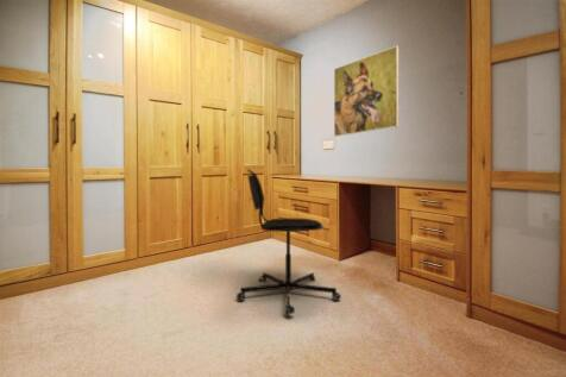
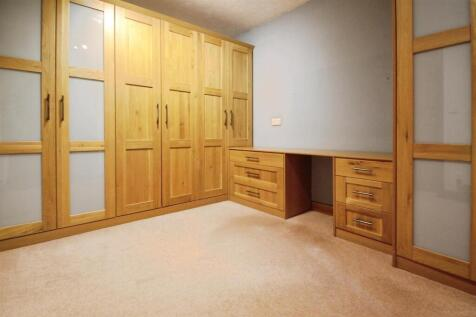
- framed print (363, 95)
- office chair (288, 232)
